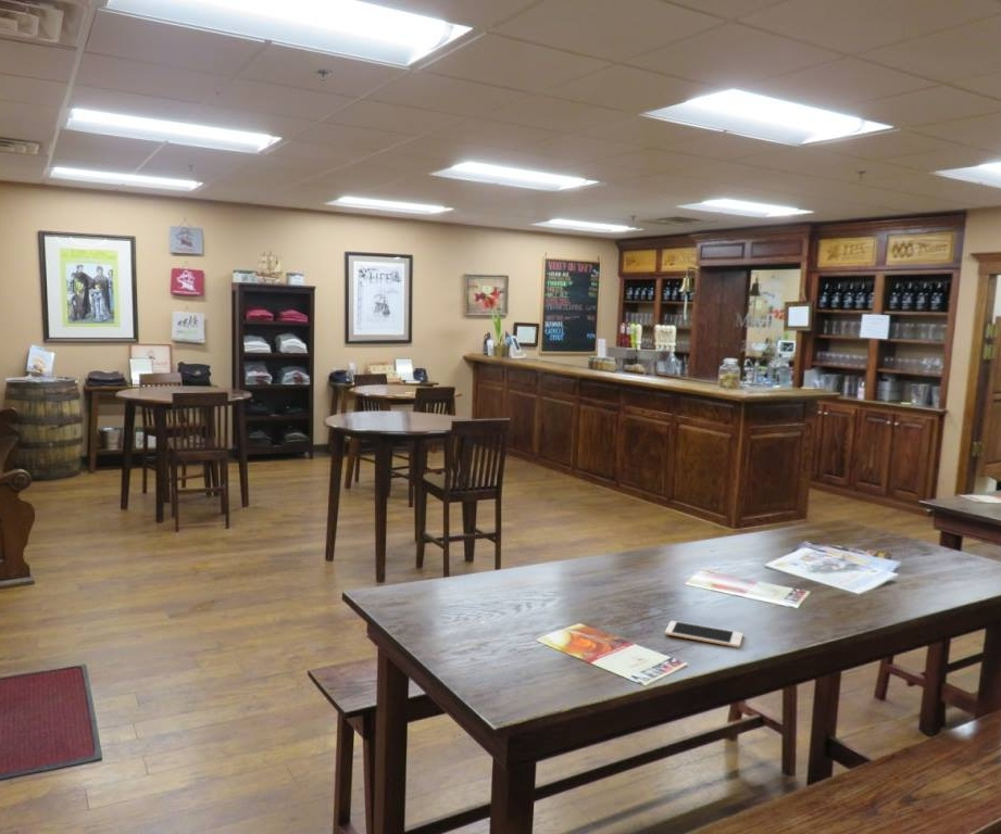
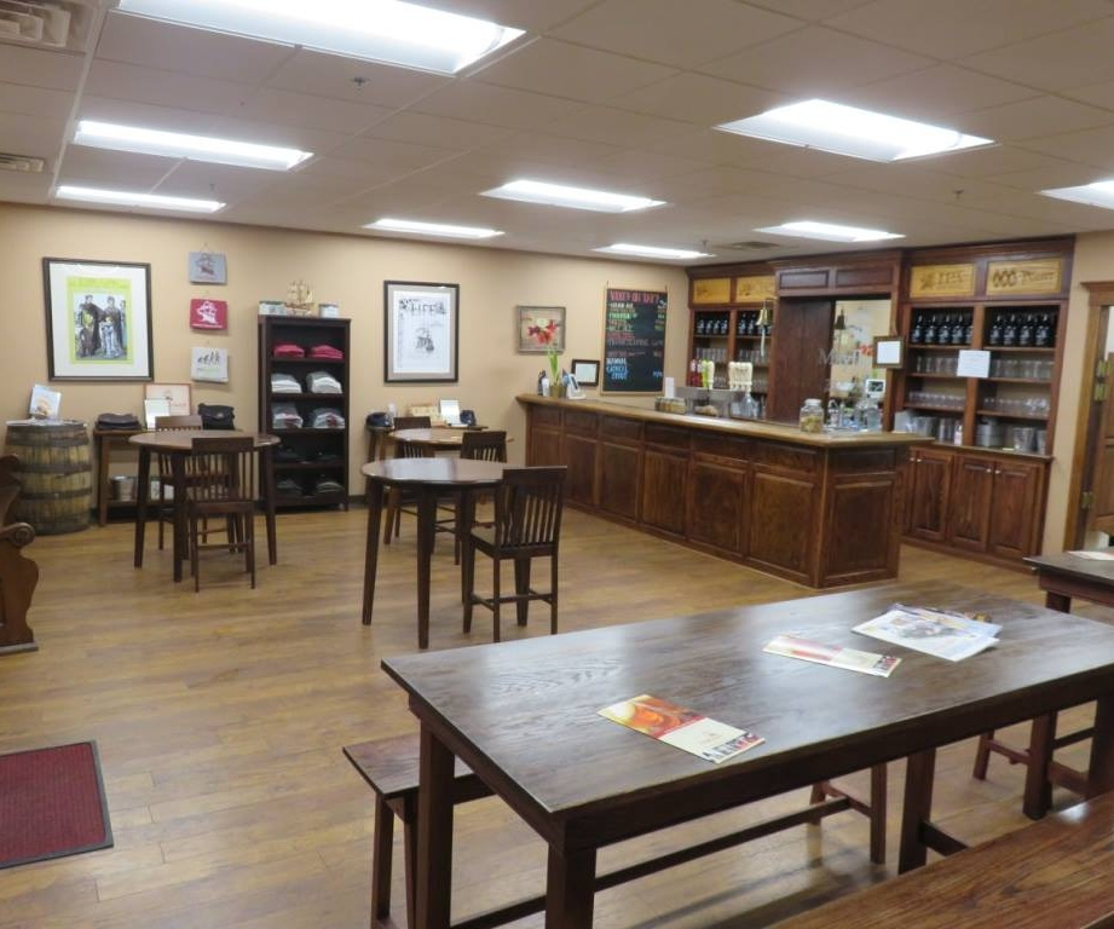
- cell phone (703, 633)
